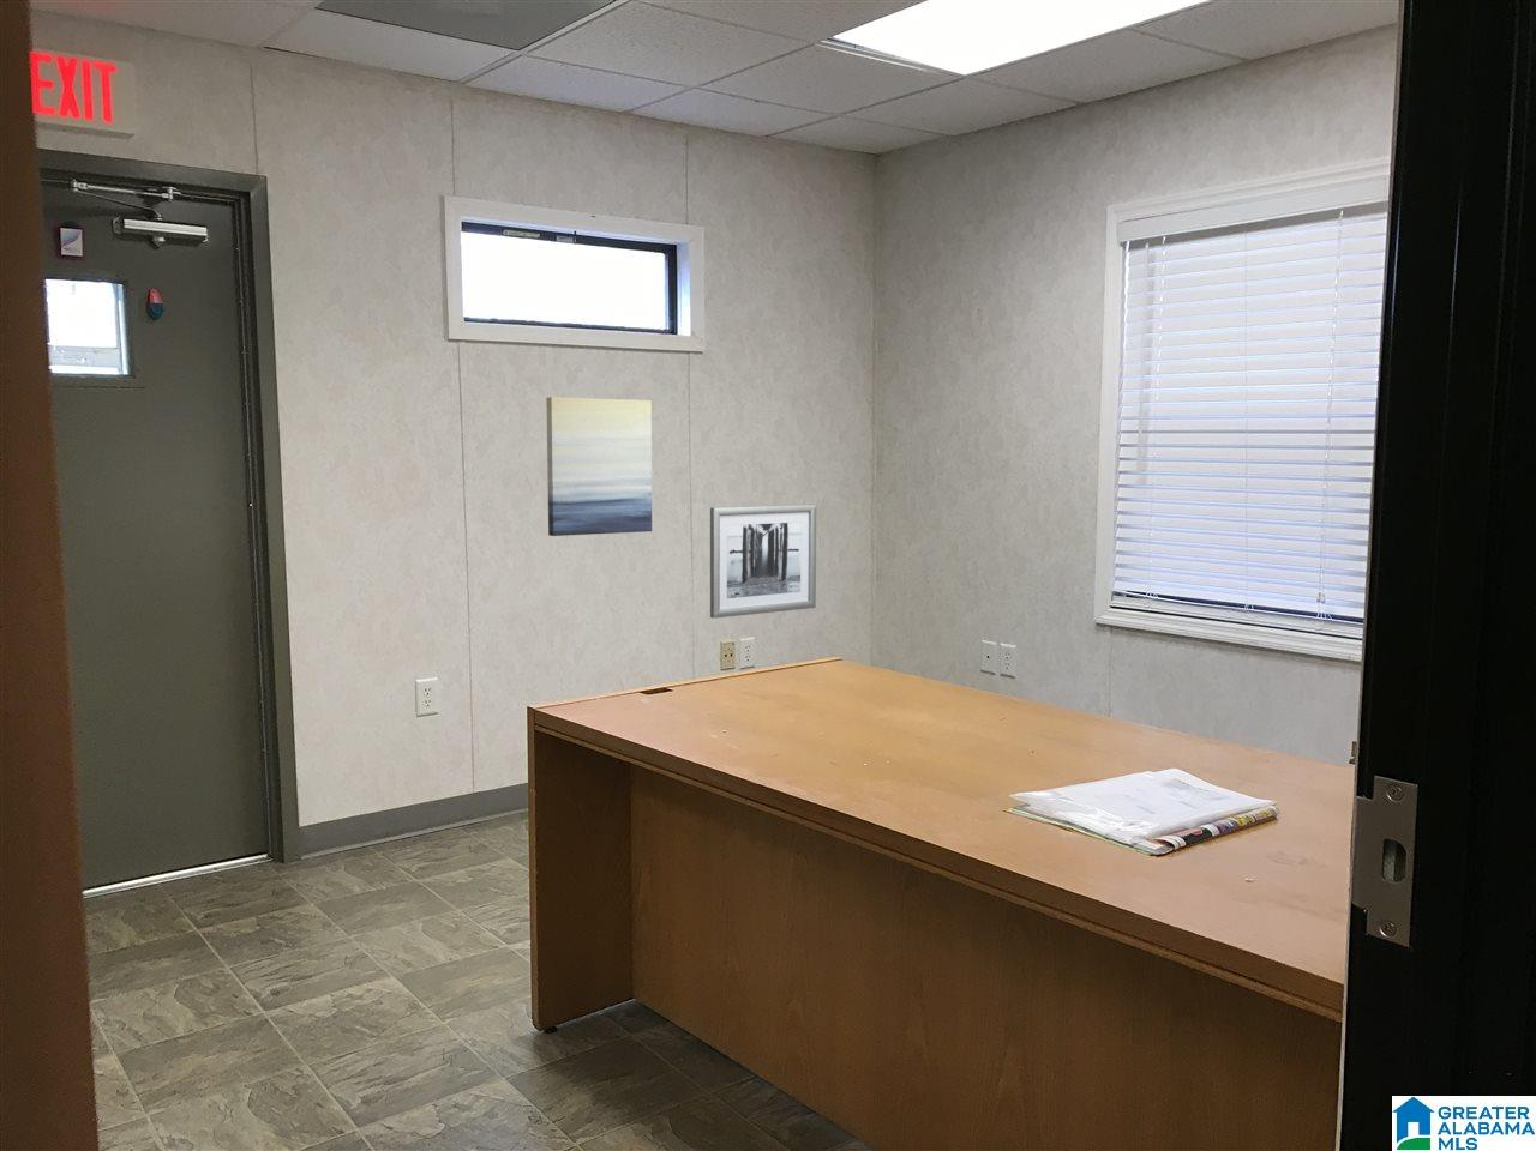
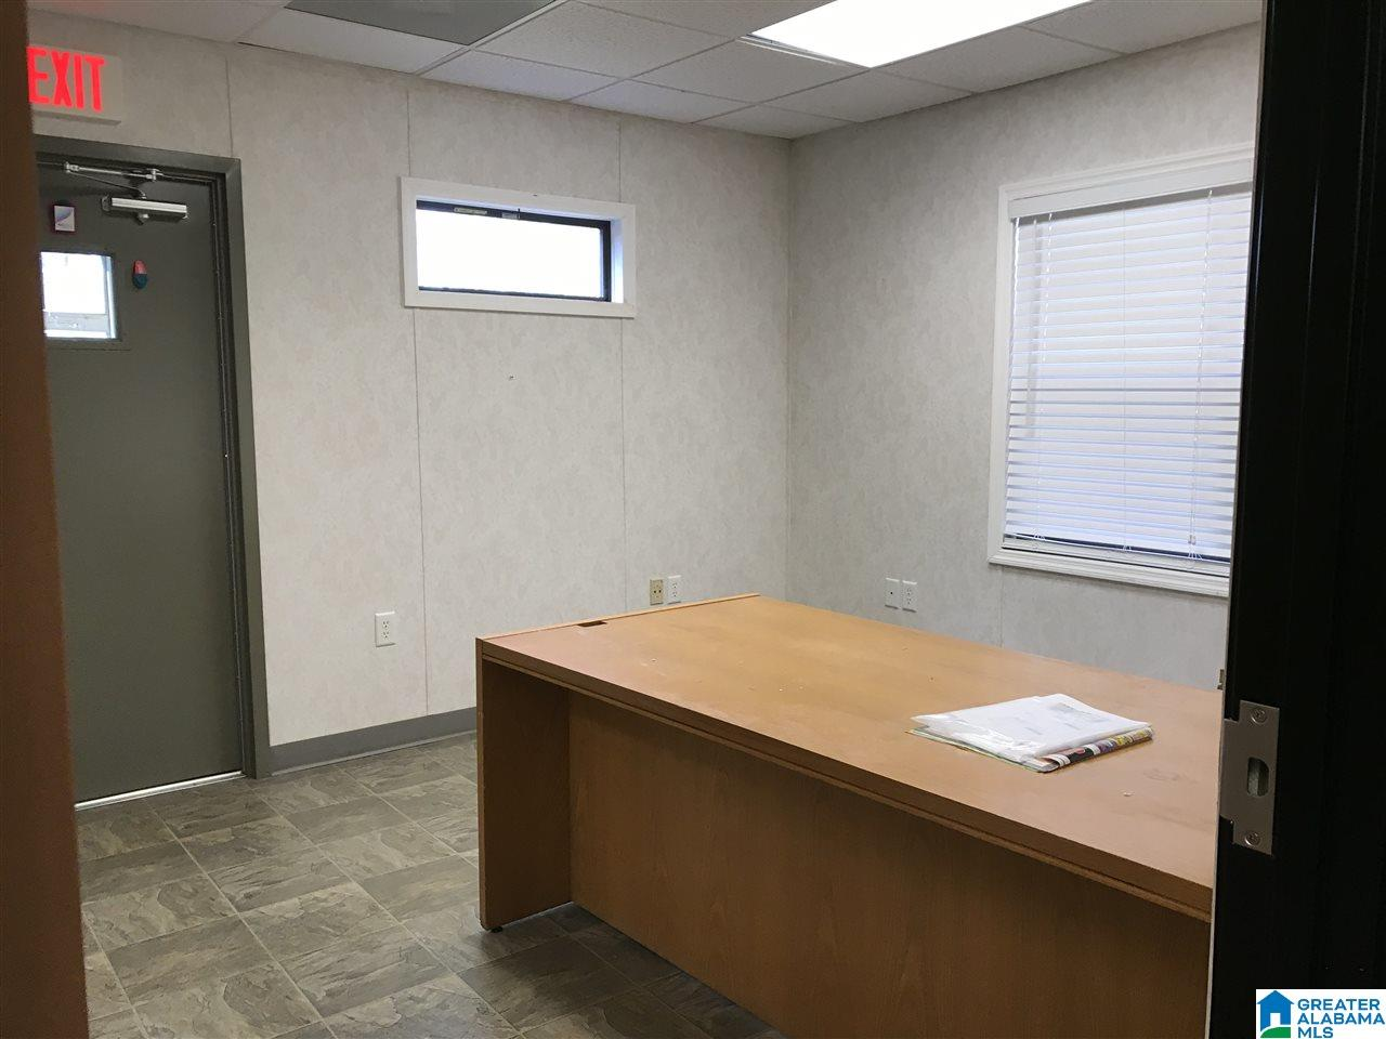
- wall art (764, 559)
- wall art (600, 467)
